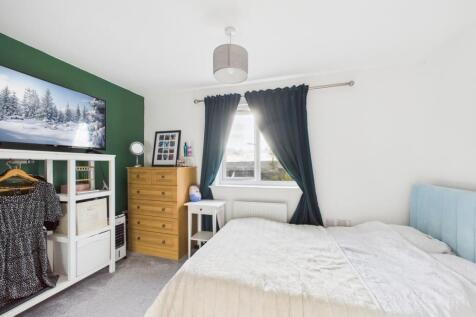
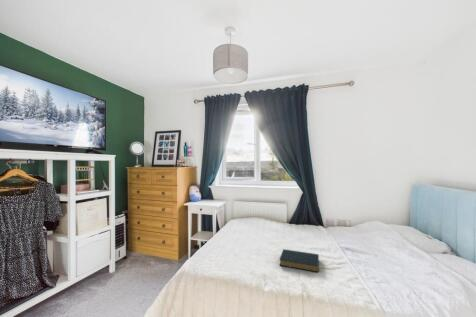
+ hardback book (299, 259)
